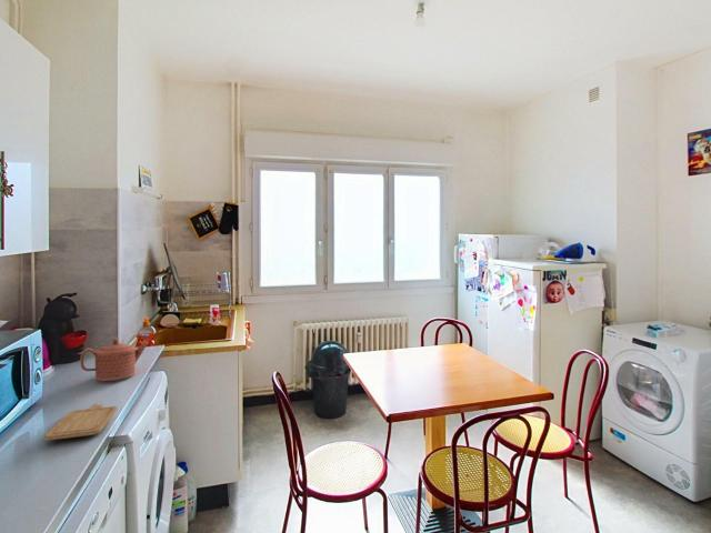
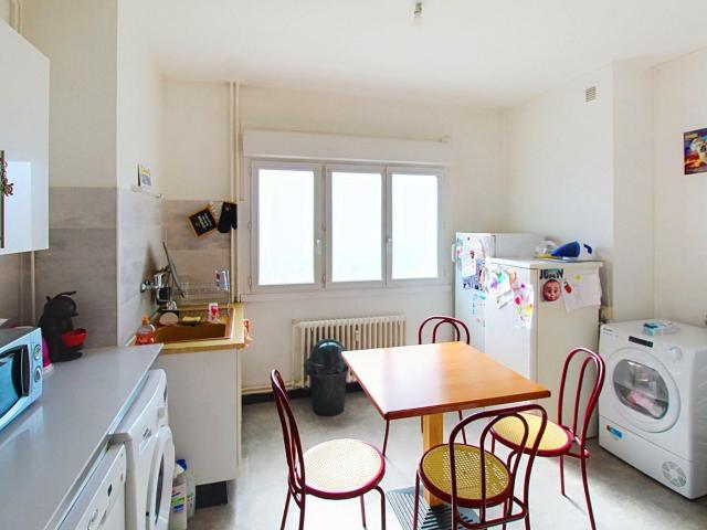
- chopping board (87, 418)
- teapot (116, 356)
